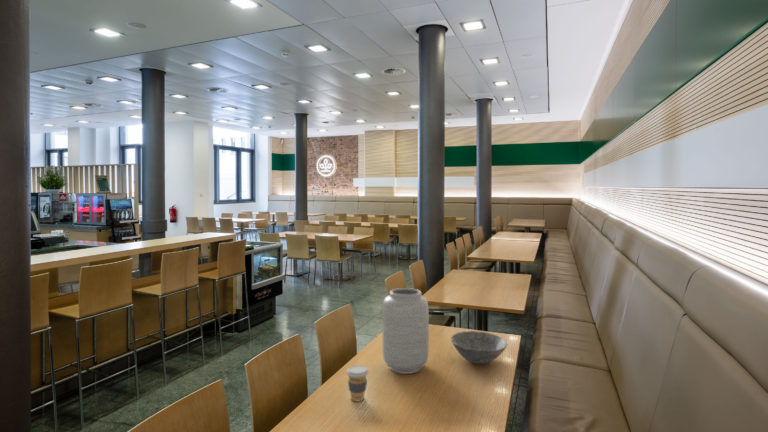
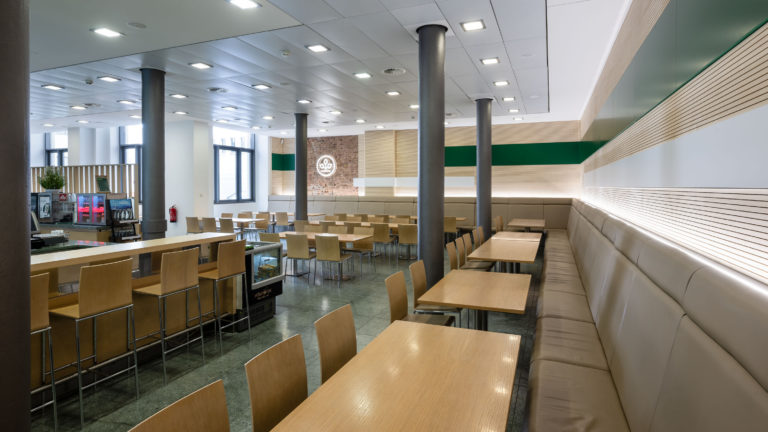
- vase (405, 329)
- bowl (478, 350)
- coffee cup (357, 383)
